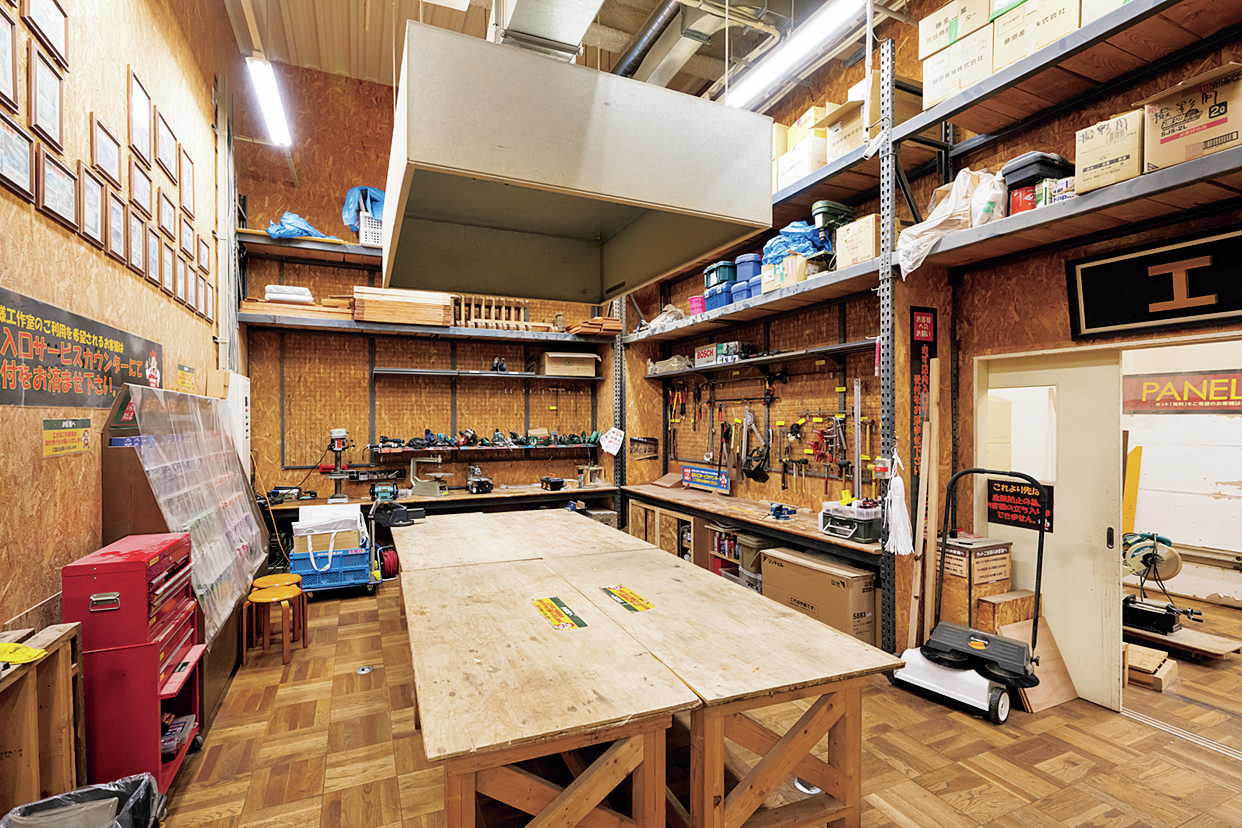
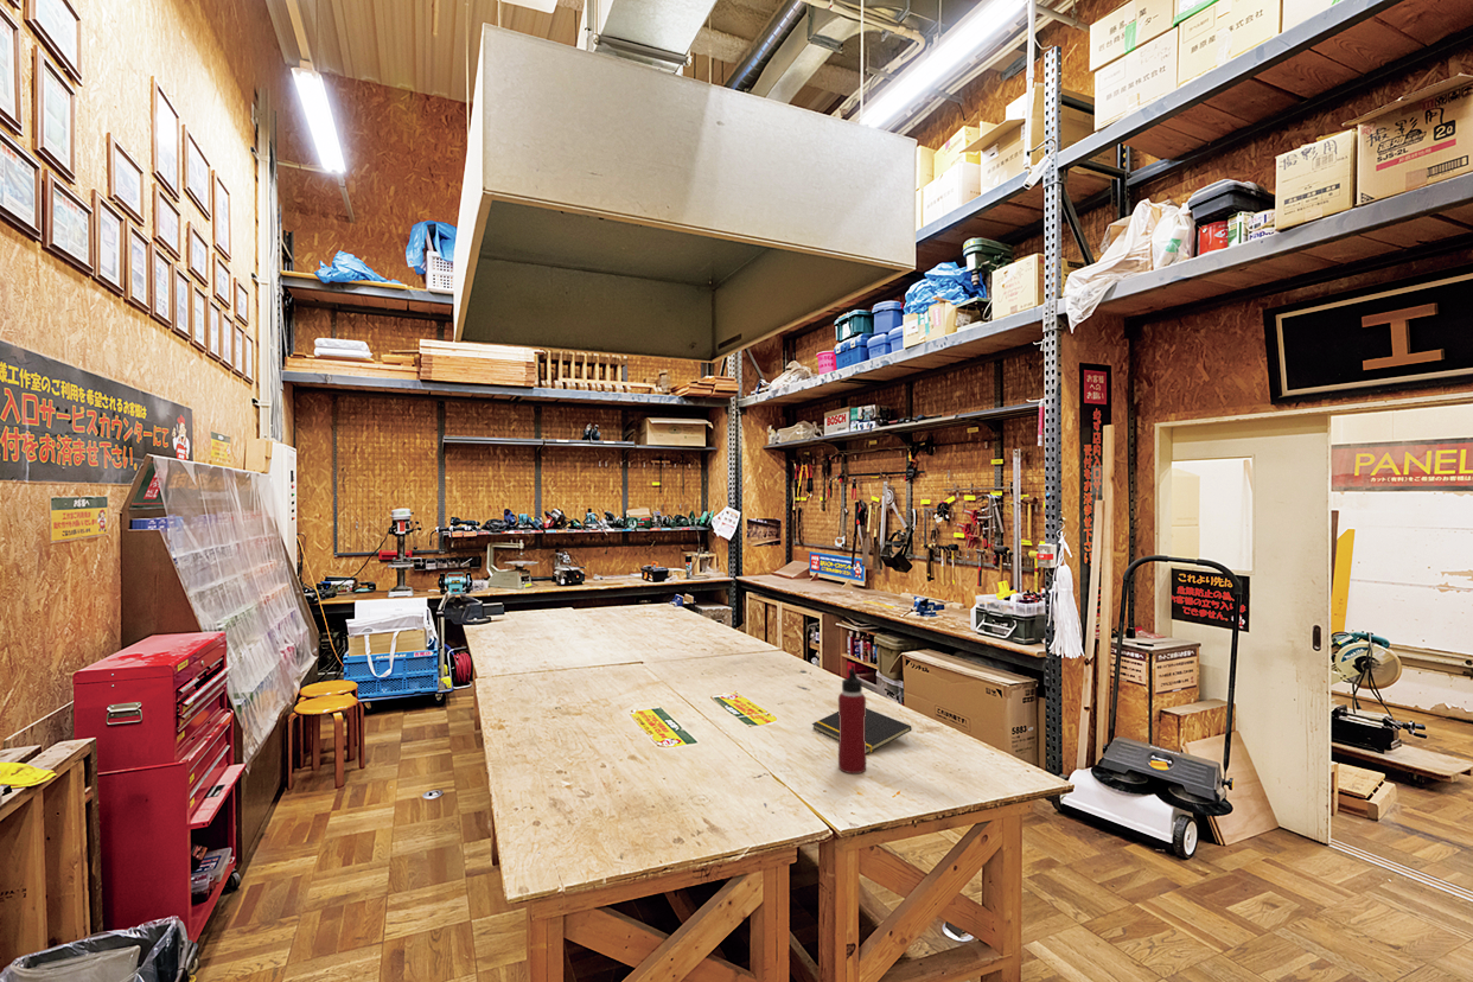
+ notepad (865, 727)
+ water bottle (852, 718)
